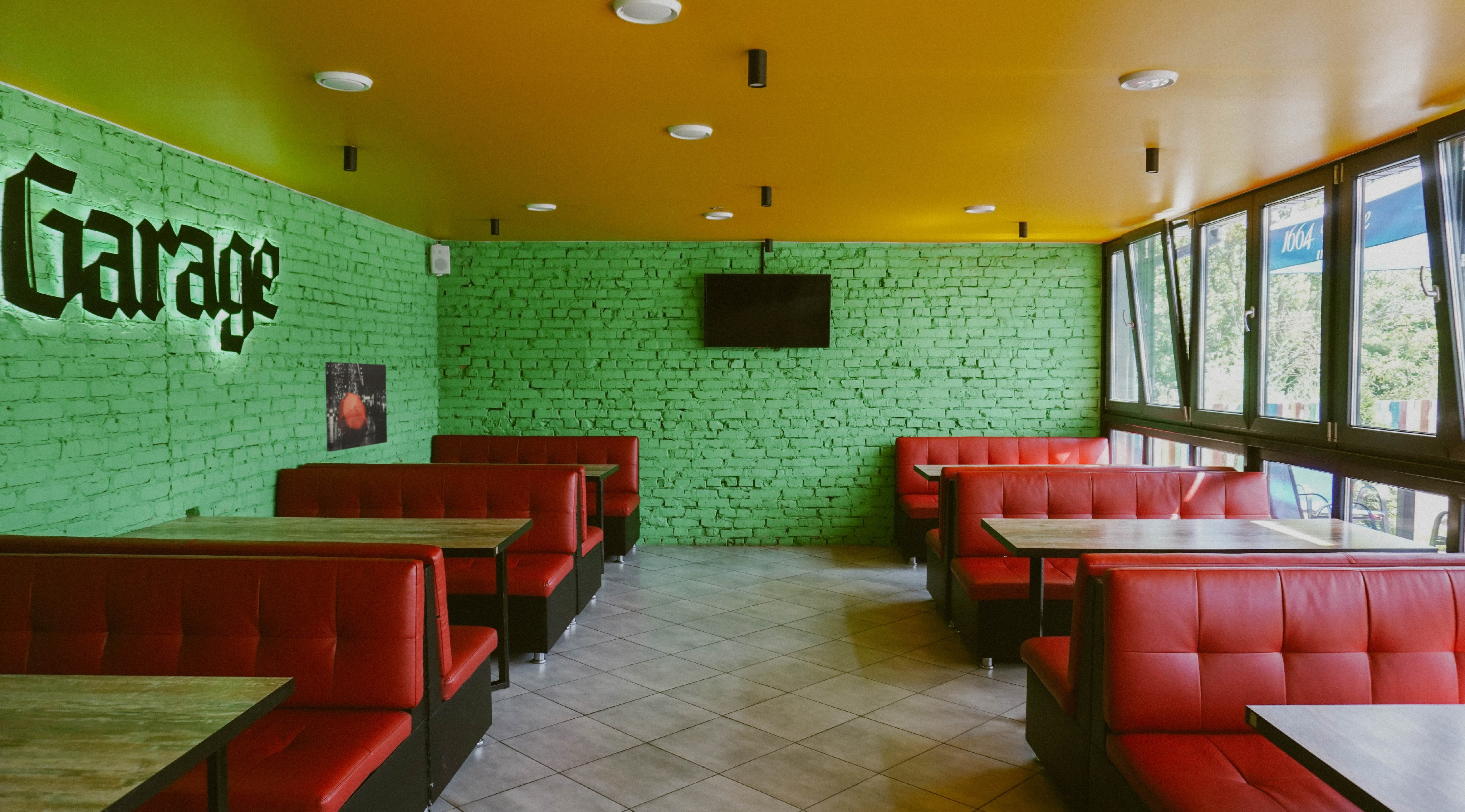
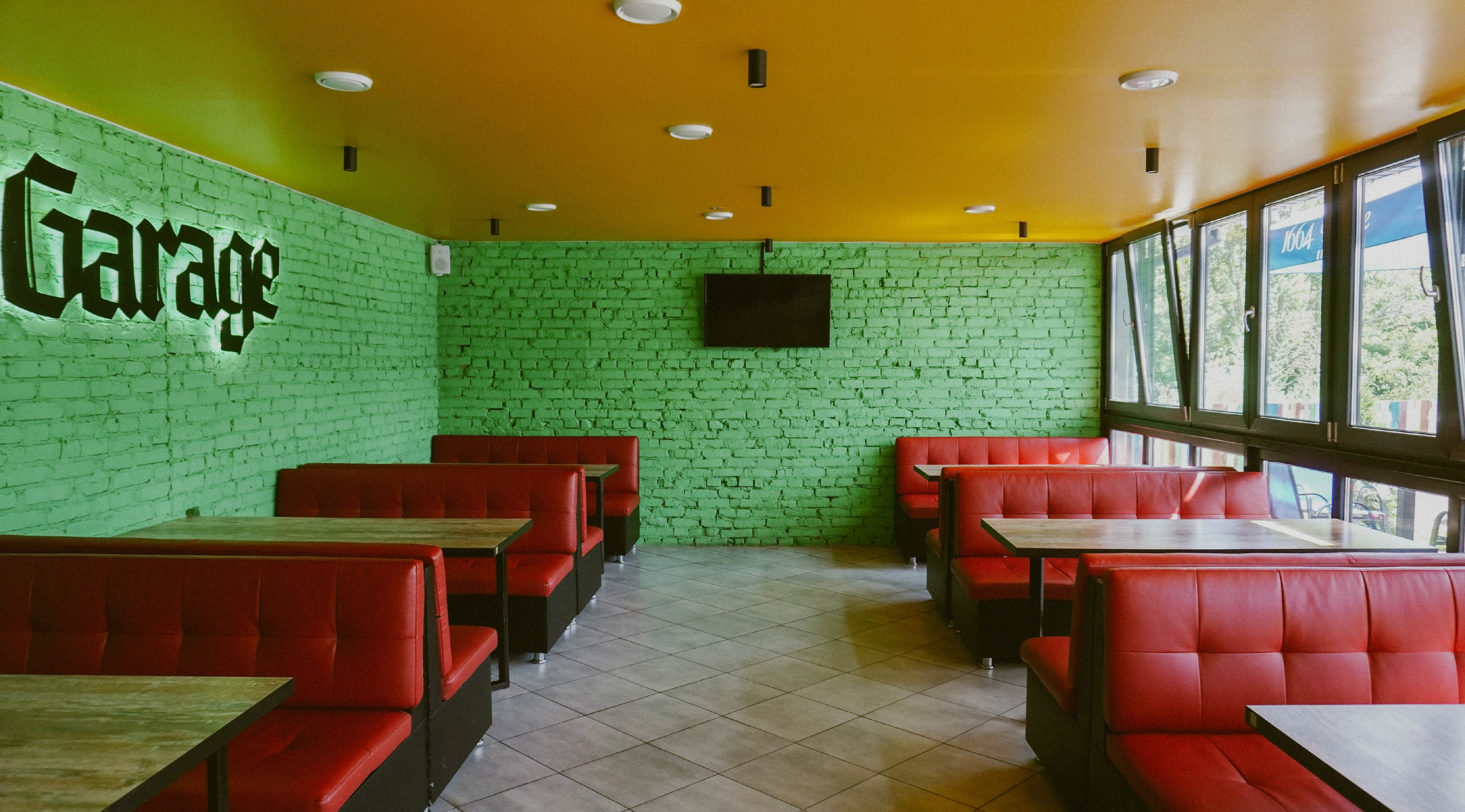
- wall art (358, 405)
